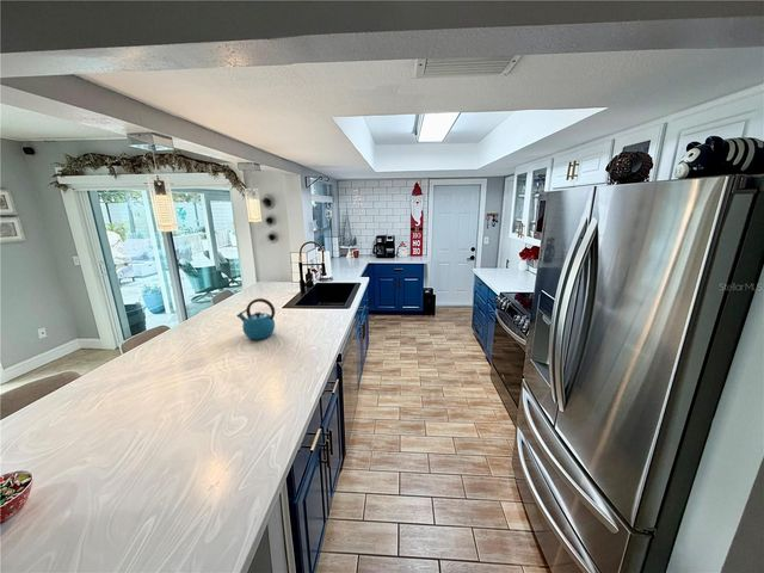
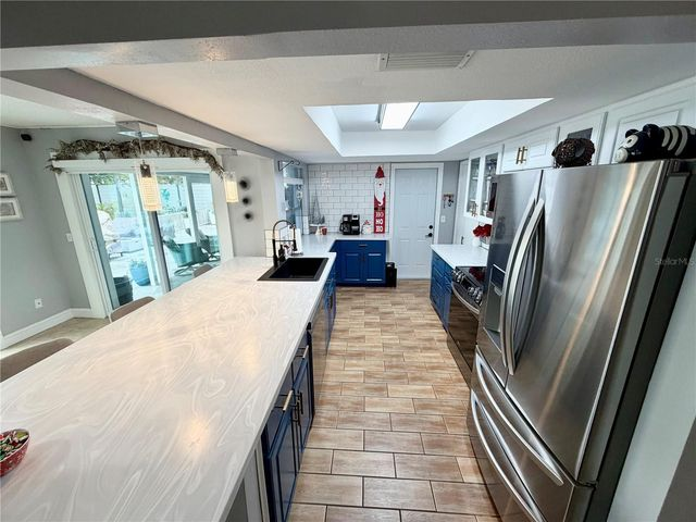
- kettle (255, 318)
